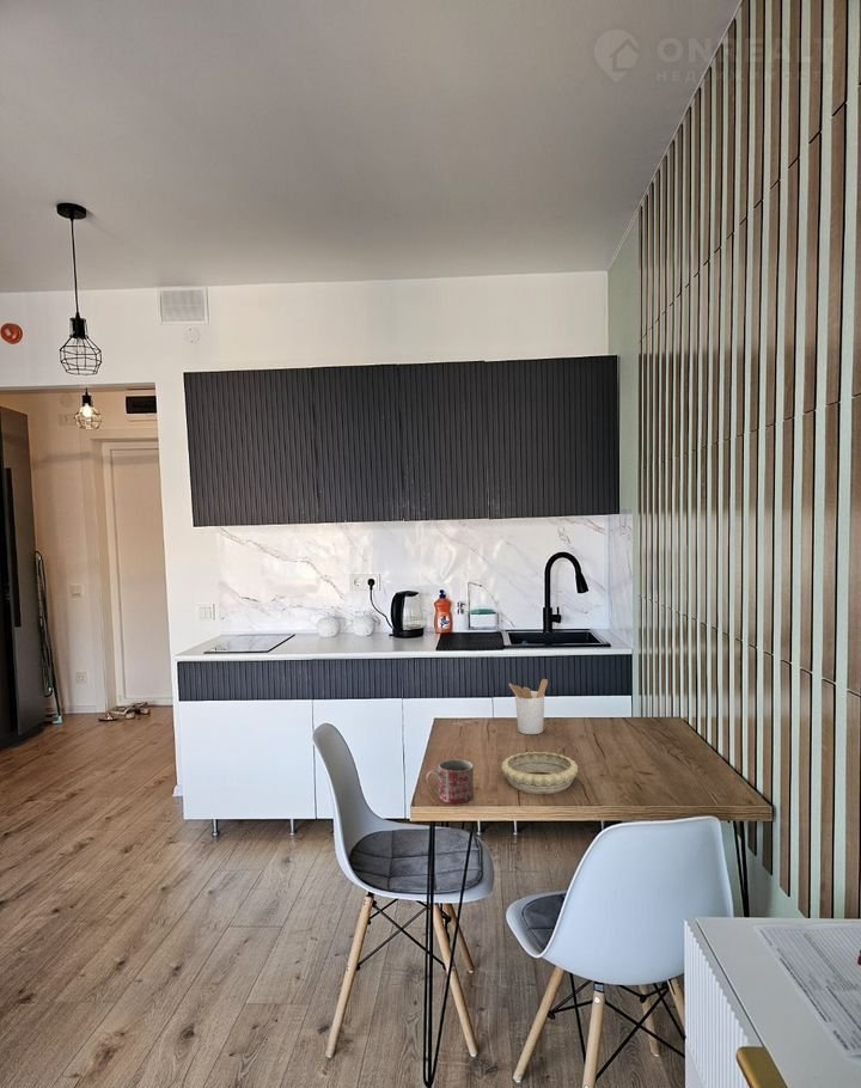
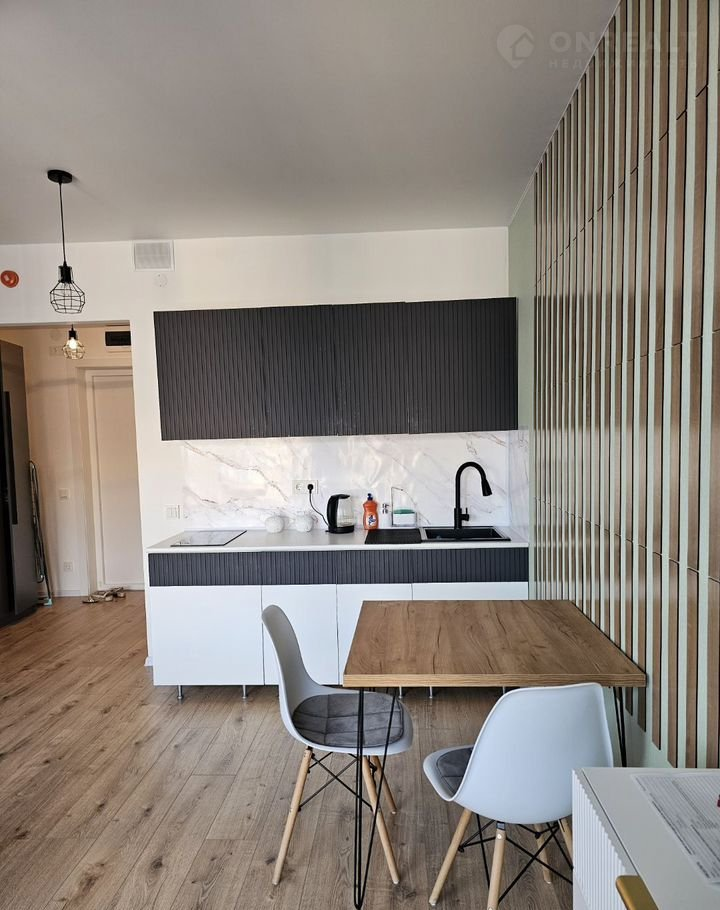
- utensil holder (526, 705)
- decorative bowl (539, 771)
- mug (450, 781)
